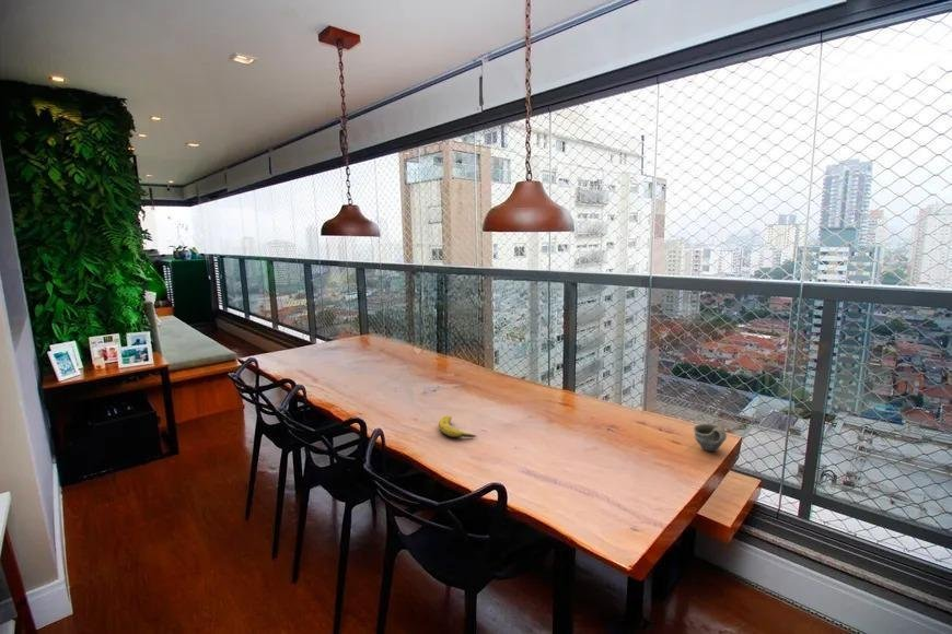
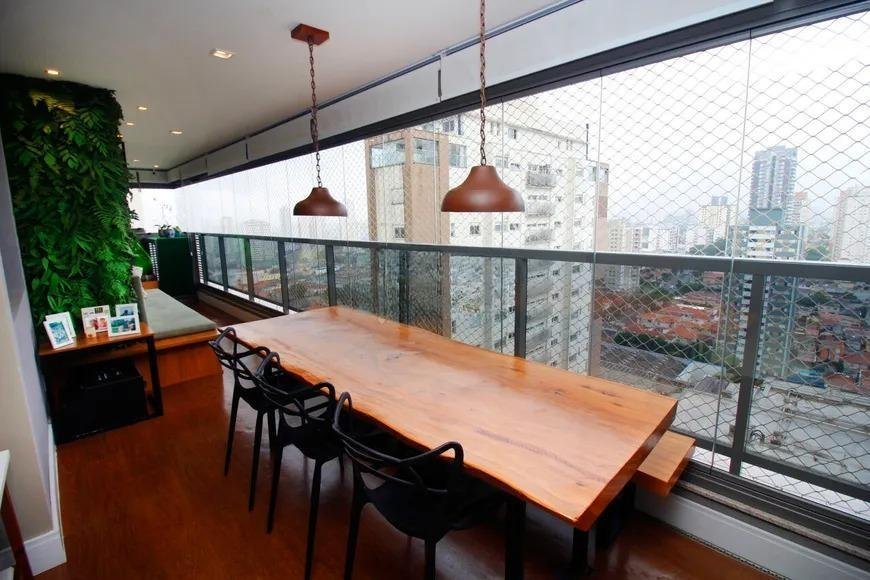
- banana (453, 427)
- cup (709, 436)
